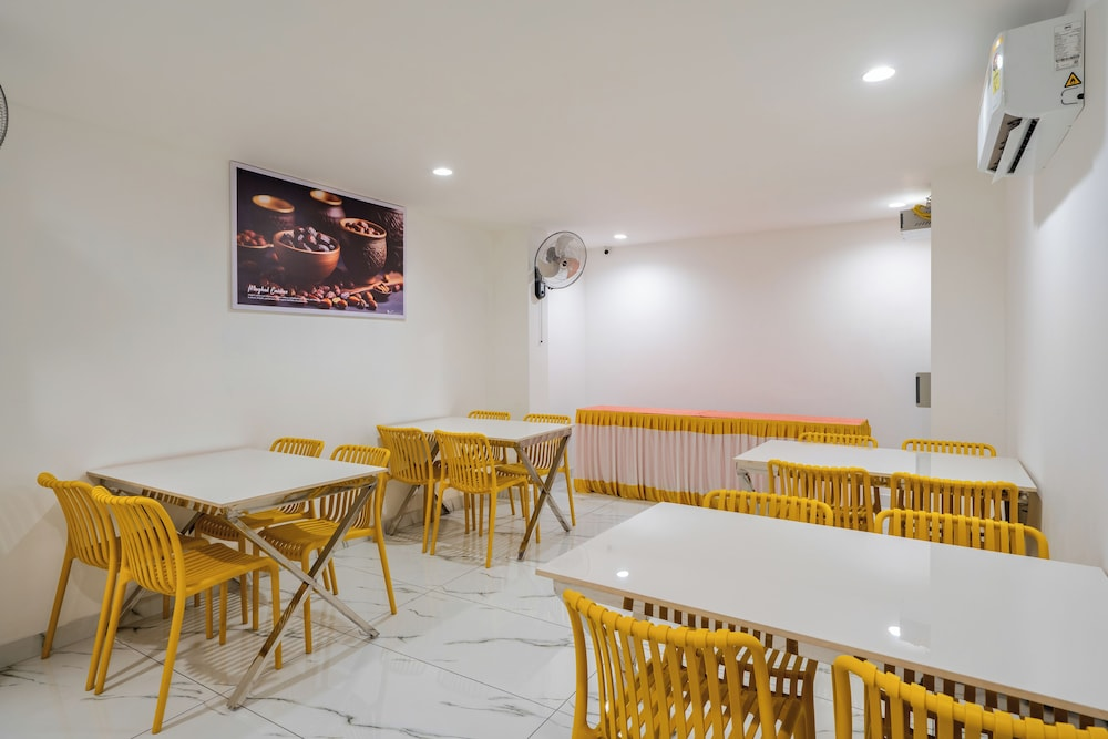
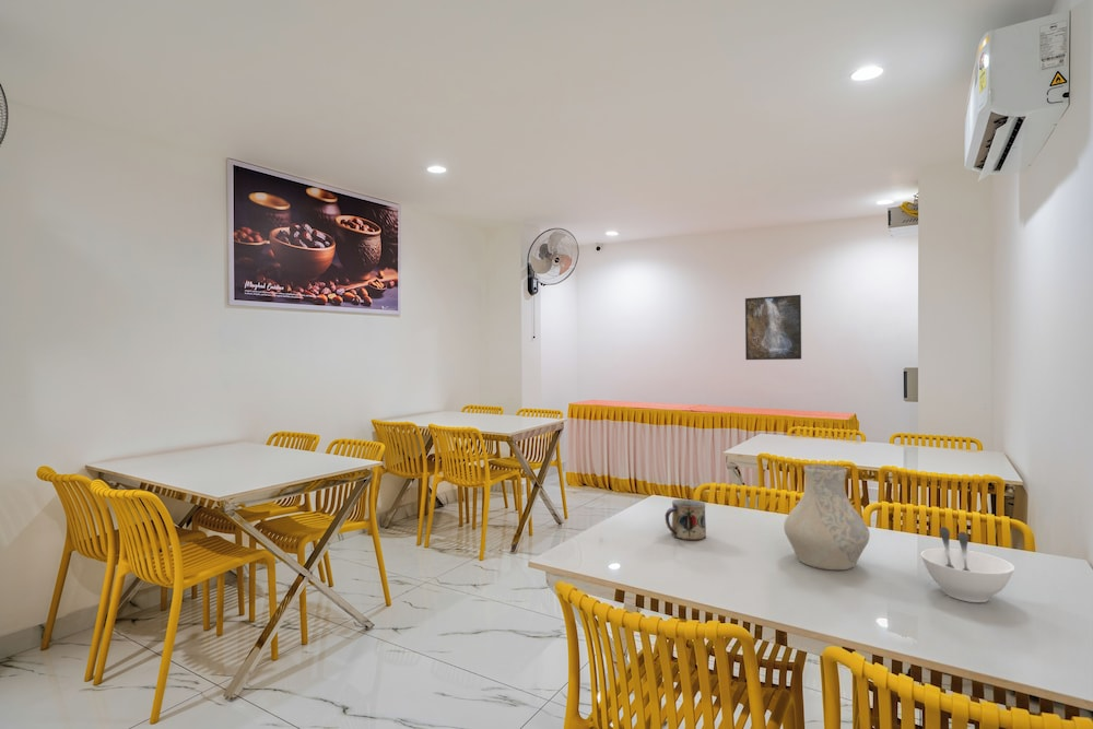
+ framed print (772, 328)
+ vase (825, 514)
+ bowl (965, 565)
+ mug (686, 519)
